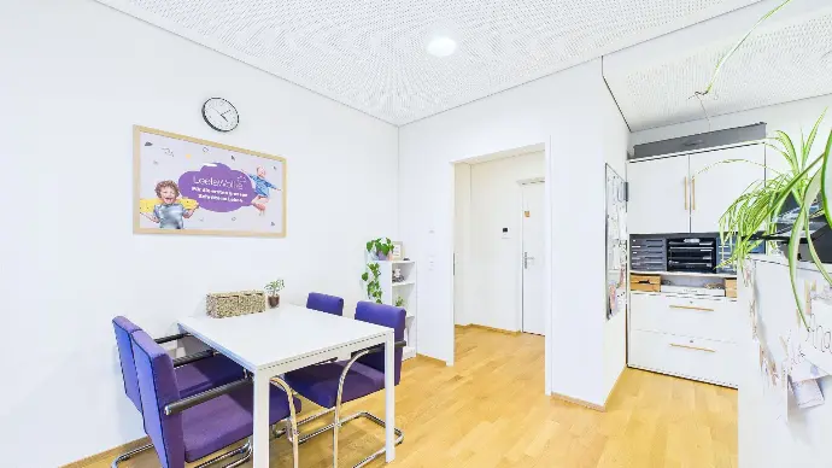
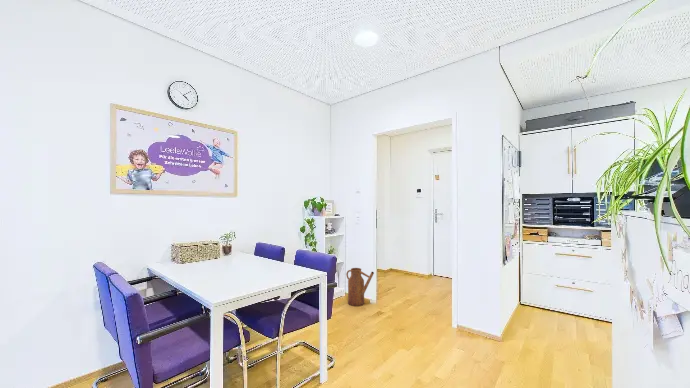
+ watering can (359, 286)
